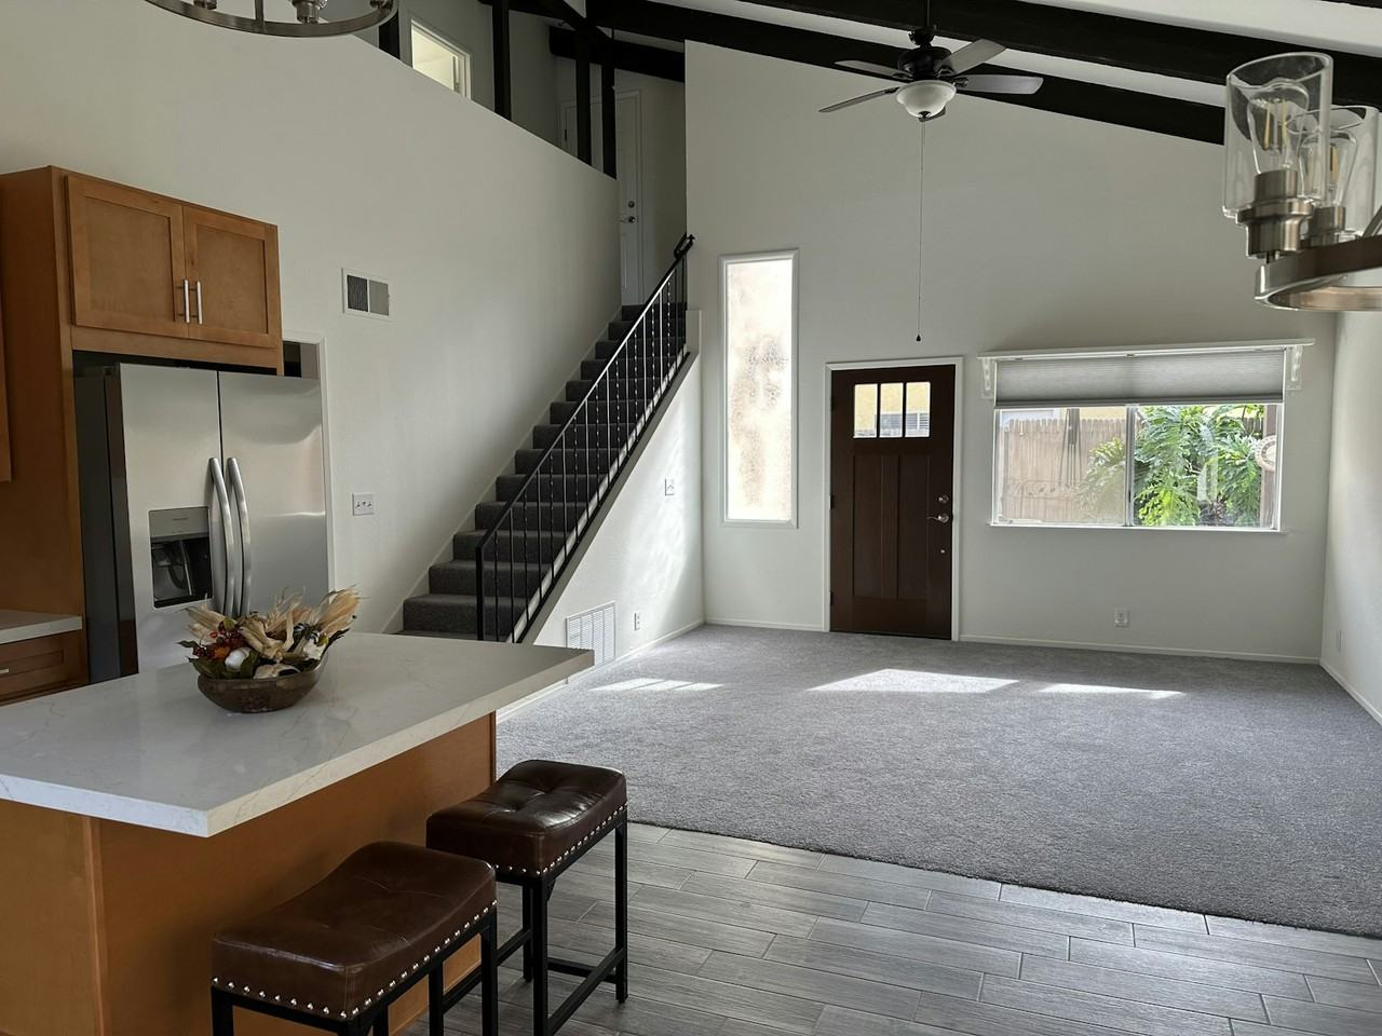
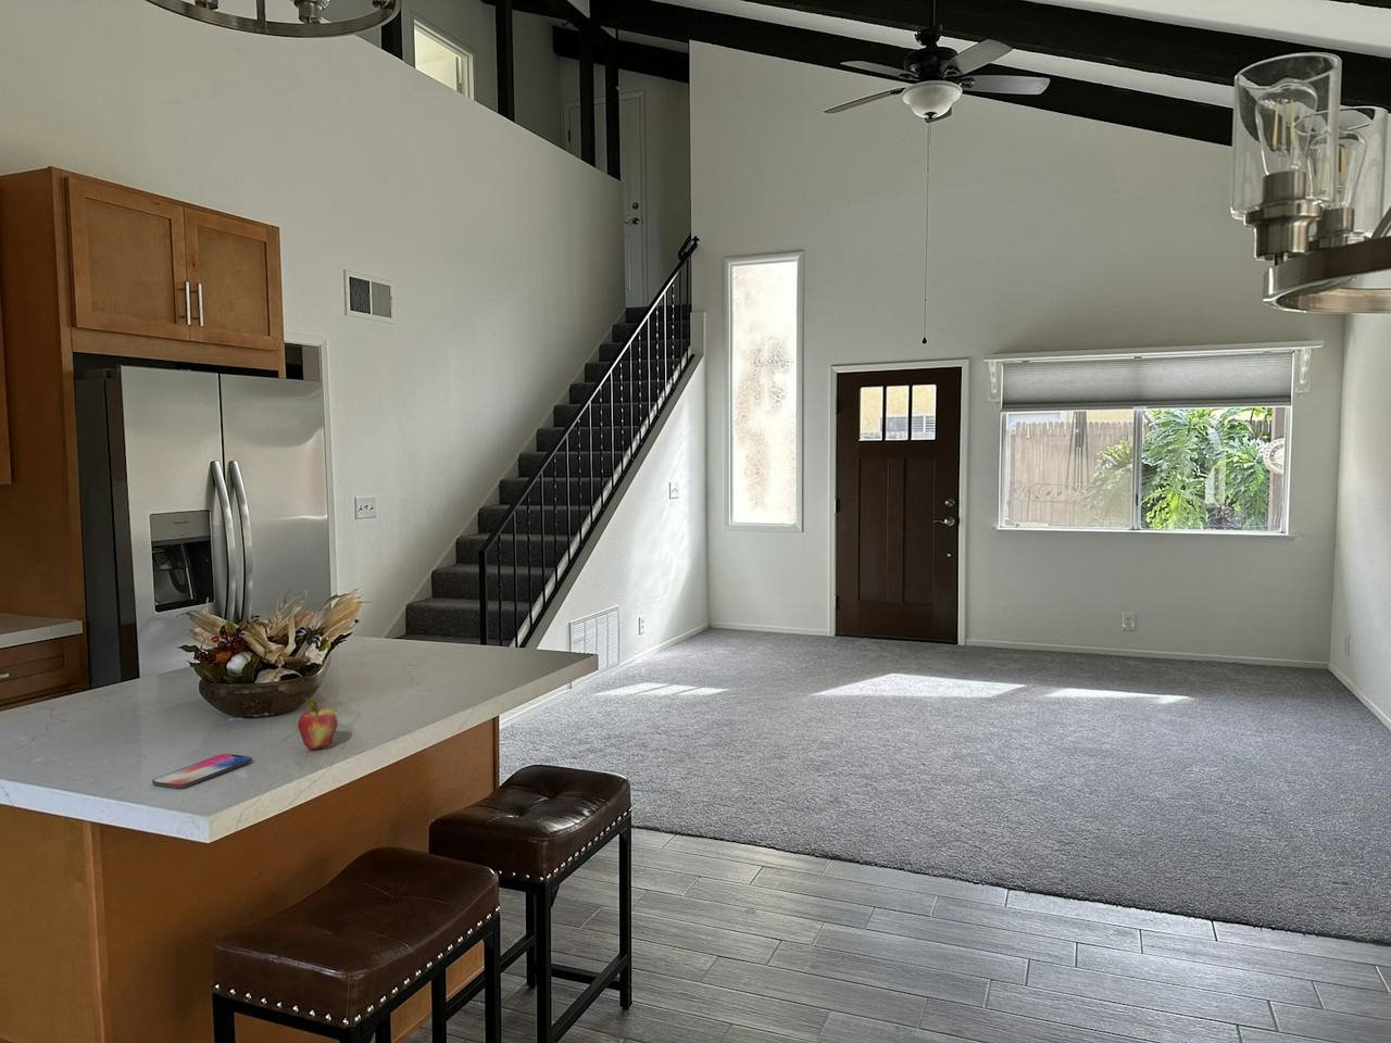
+ fruit (318, 721)
+ smartphone (204, 769)
